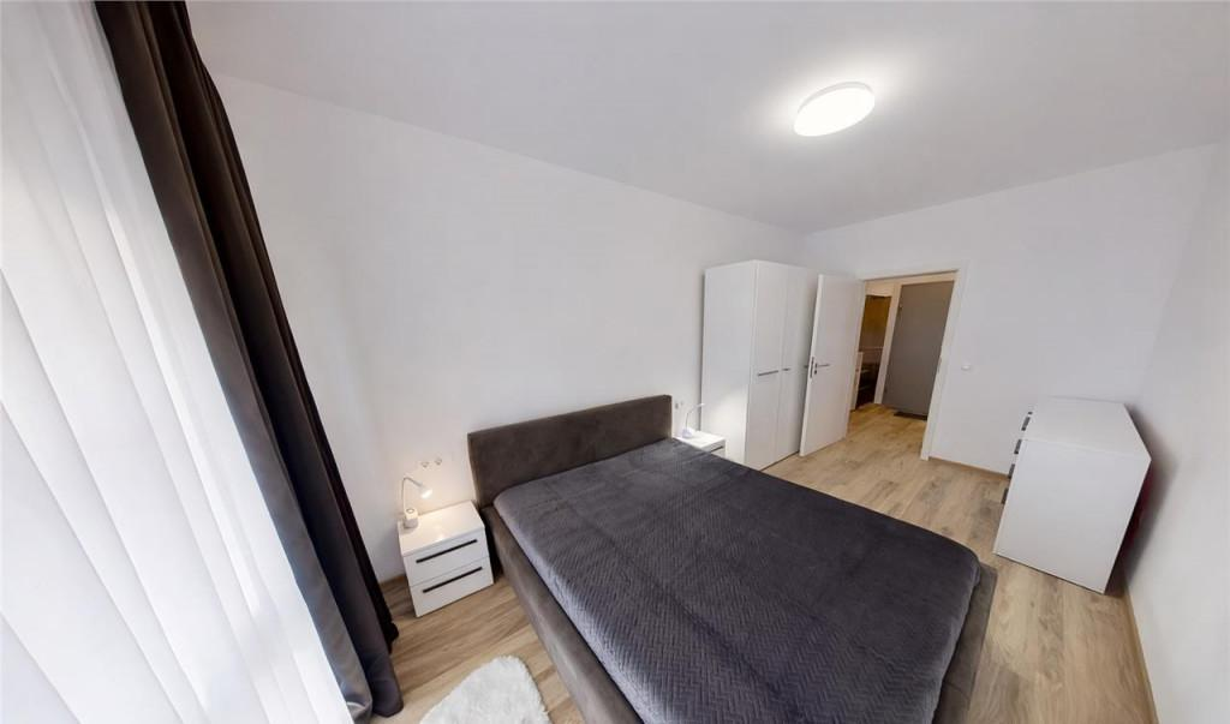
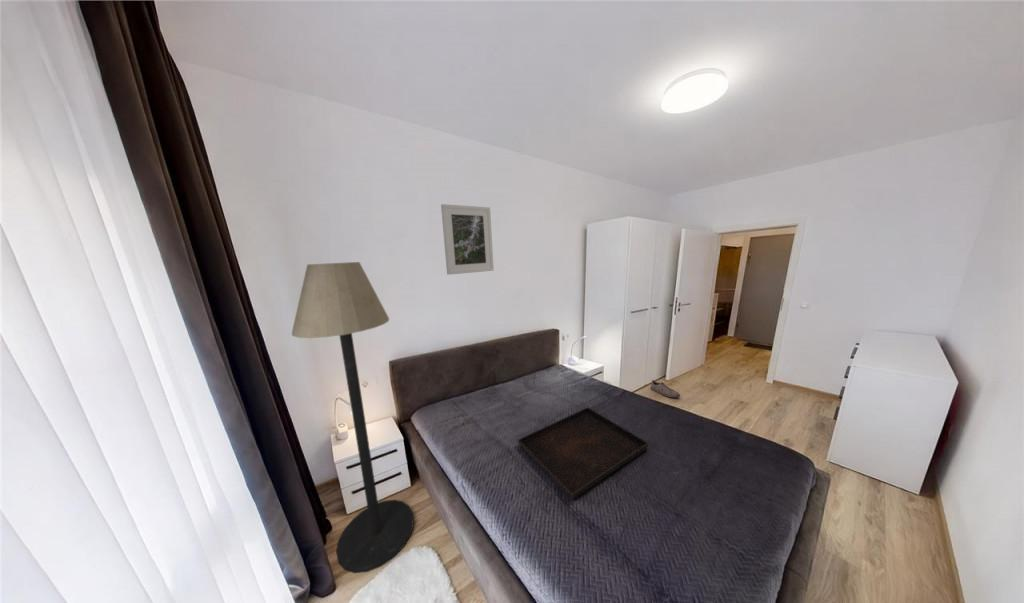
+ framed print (469, 239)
+ floor lamp (357, 411)
+ serving tray (581, 444)
+ shoe (664, 388)
